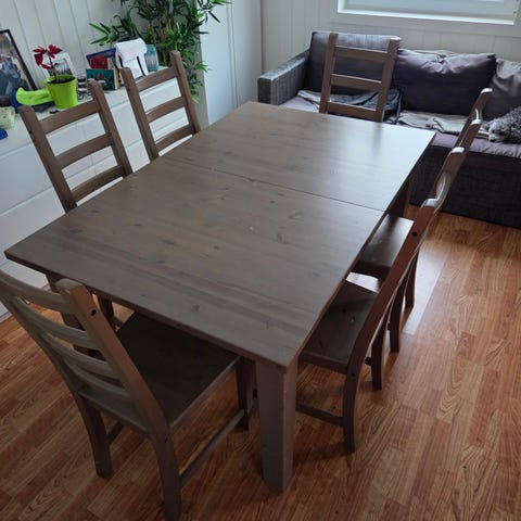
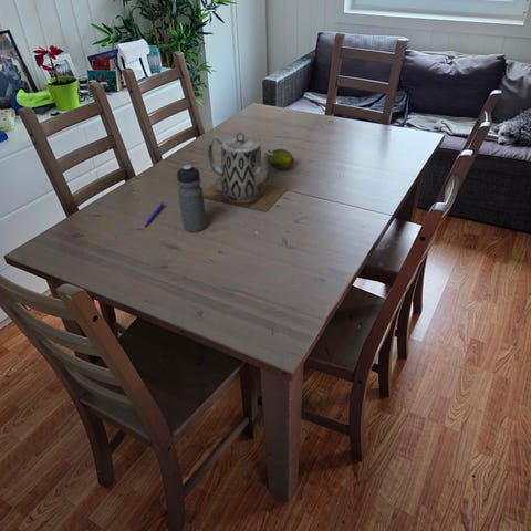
+ pen (154, 214)
+ fruit (280, 158)
+ teapot (242, 163)
+ water bottle (190, 197)
